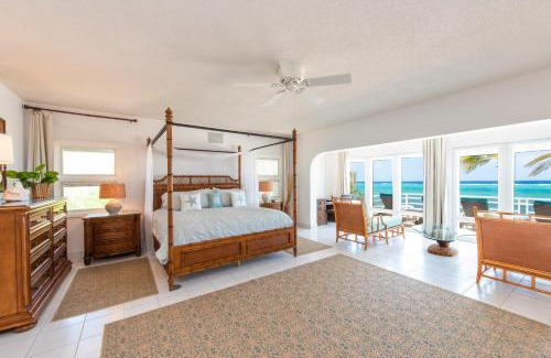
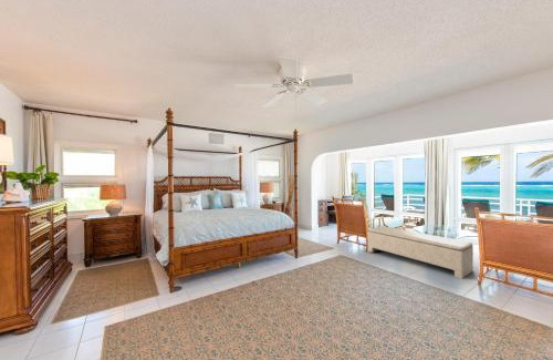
+ bench (414, 247)
